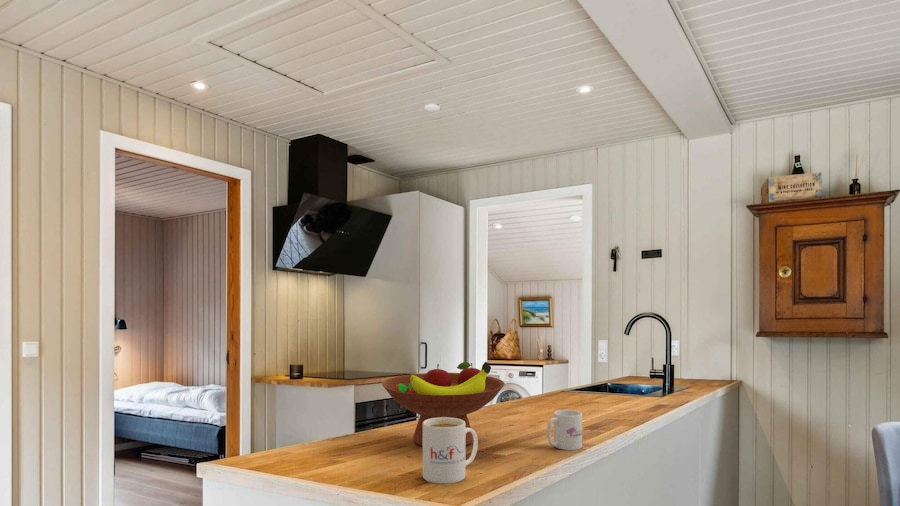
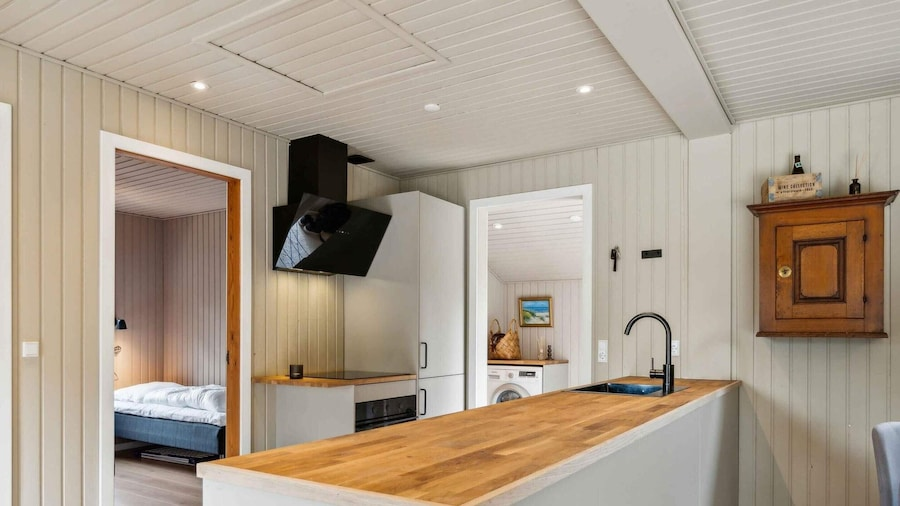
- mug (563, 430)
- mug (451, 448)
- fruit bowl (443, 400)
